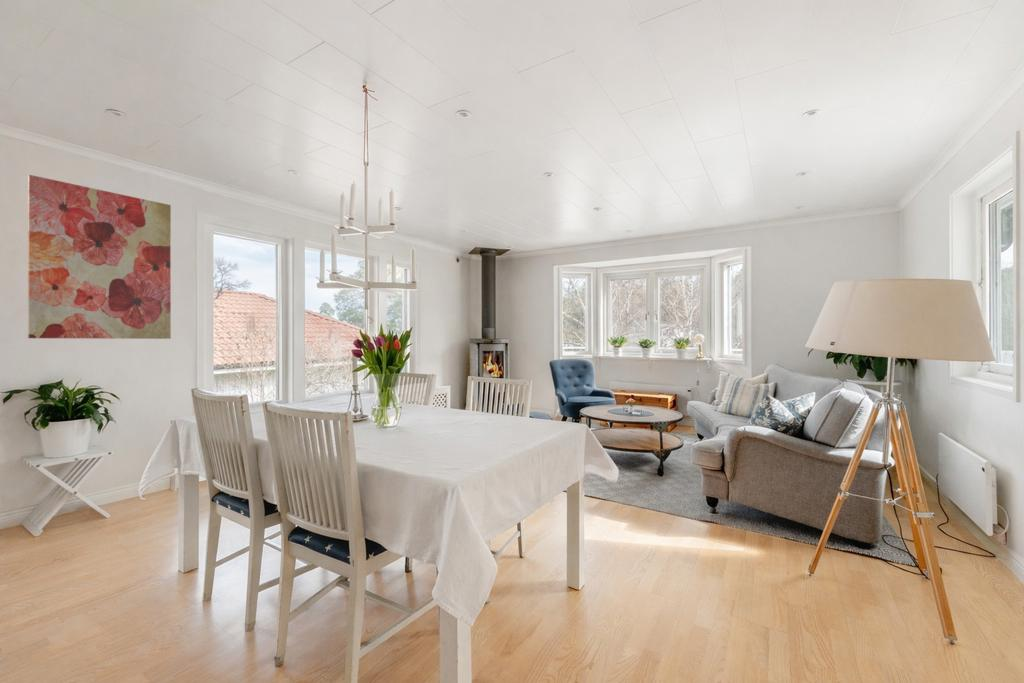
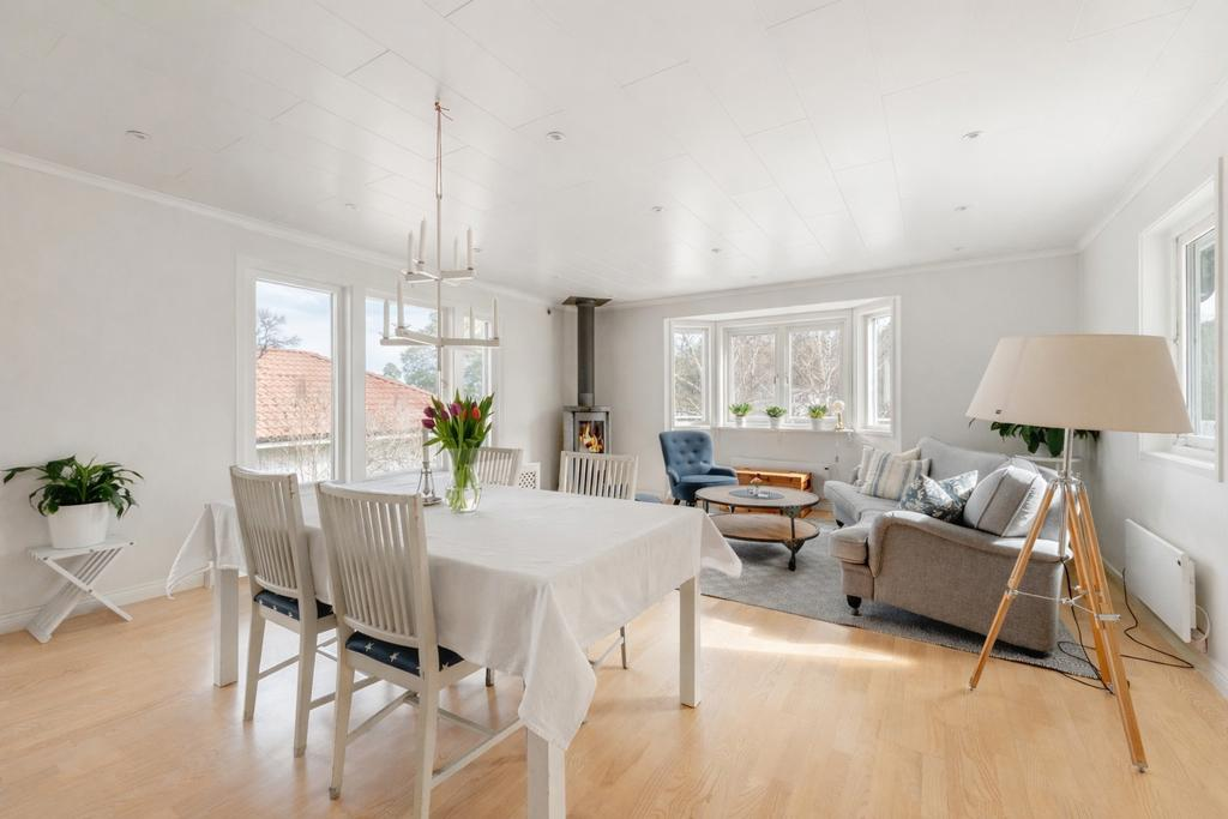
- wall art (106, 265)
